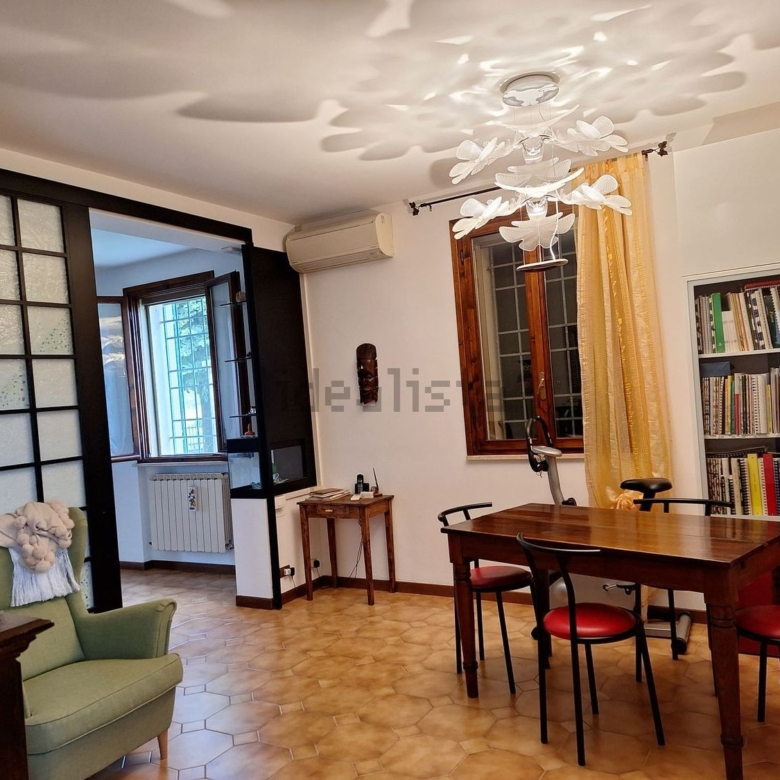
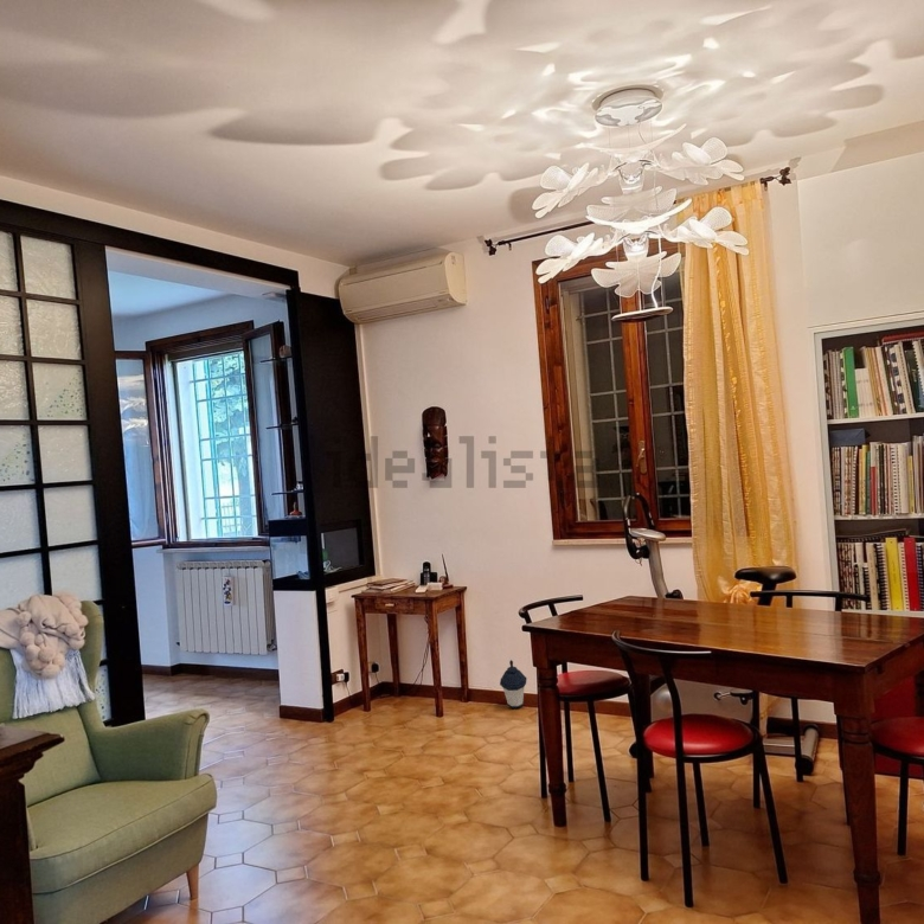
+ lantern (513, 682)
